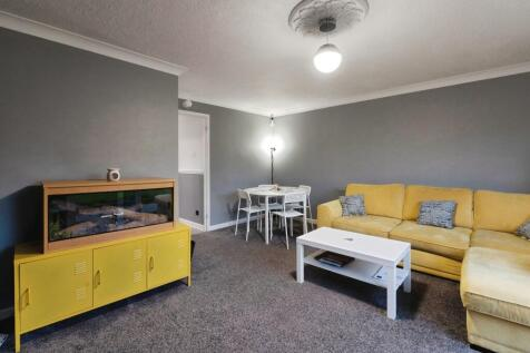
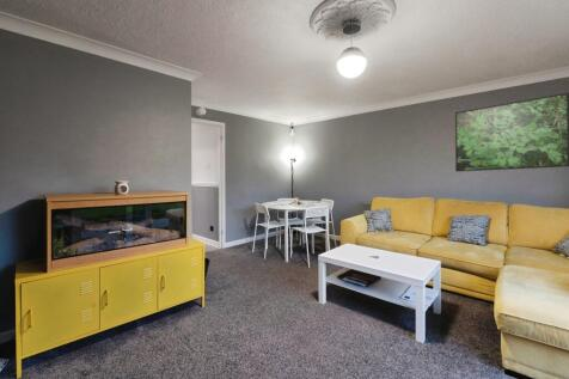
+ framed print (506, 136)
